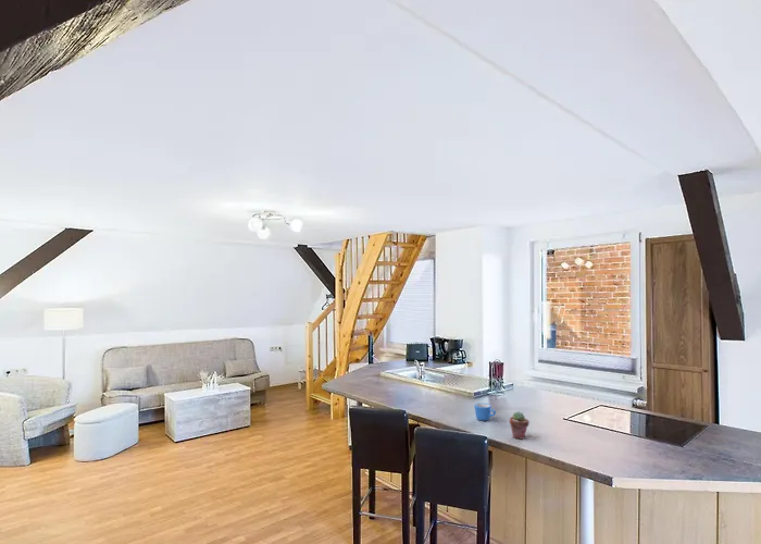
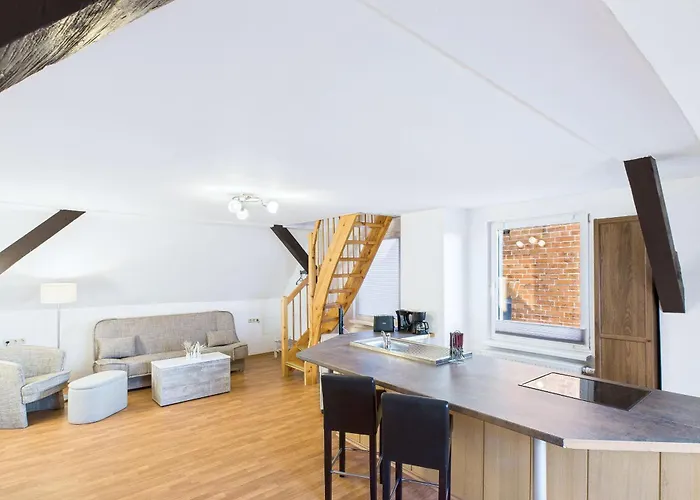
- potted succulent (519, 424)
- mug (485, 412)
